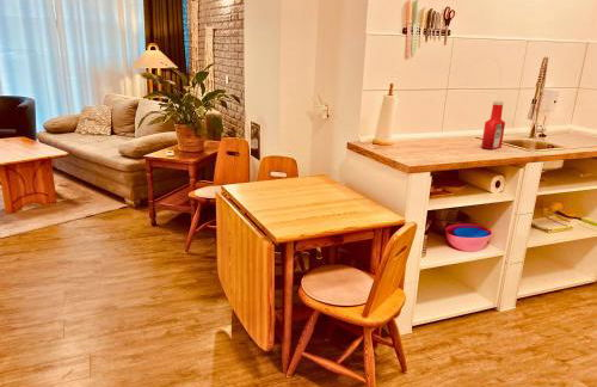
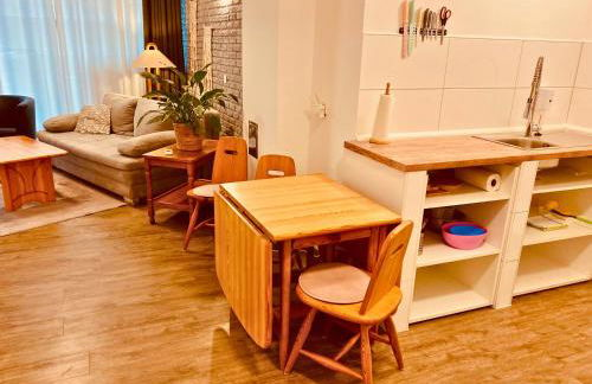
- soap bottle (494, 124)
